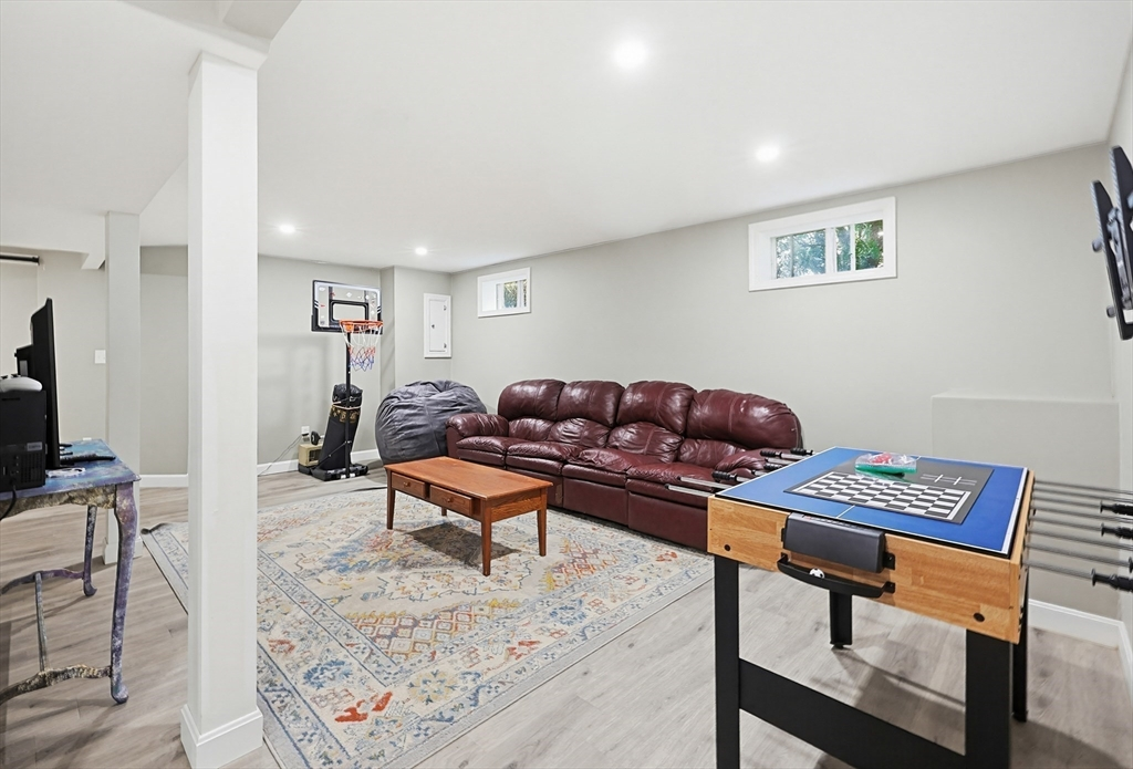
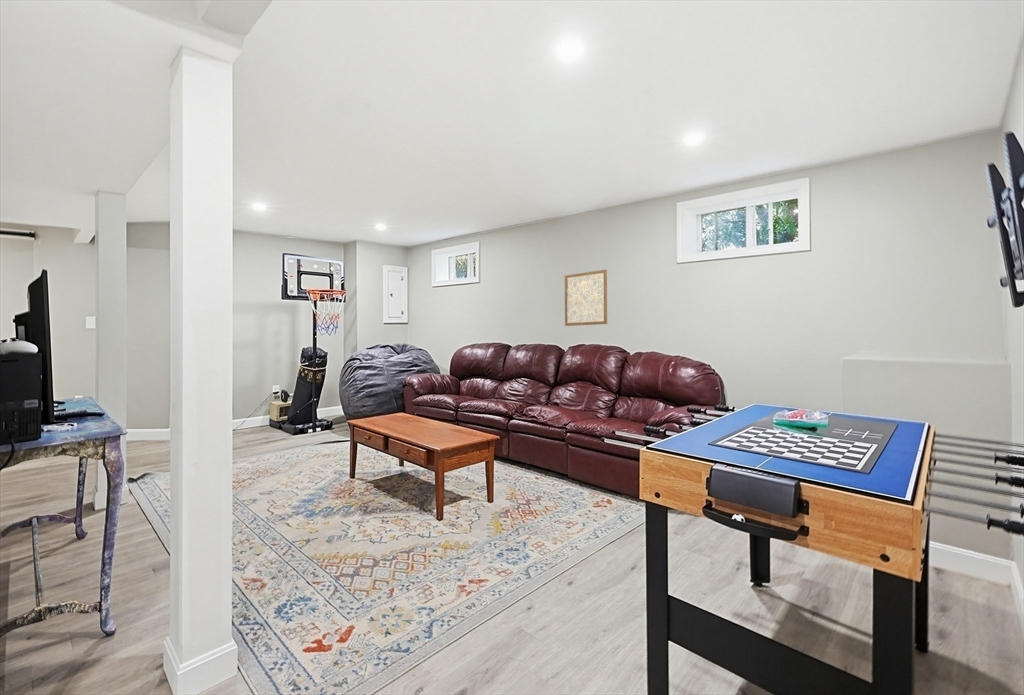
+ wall art (586, 296)
